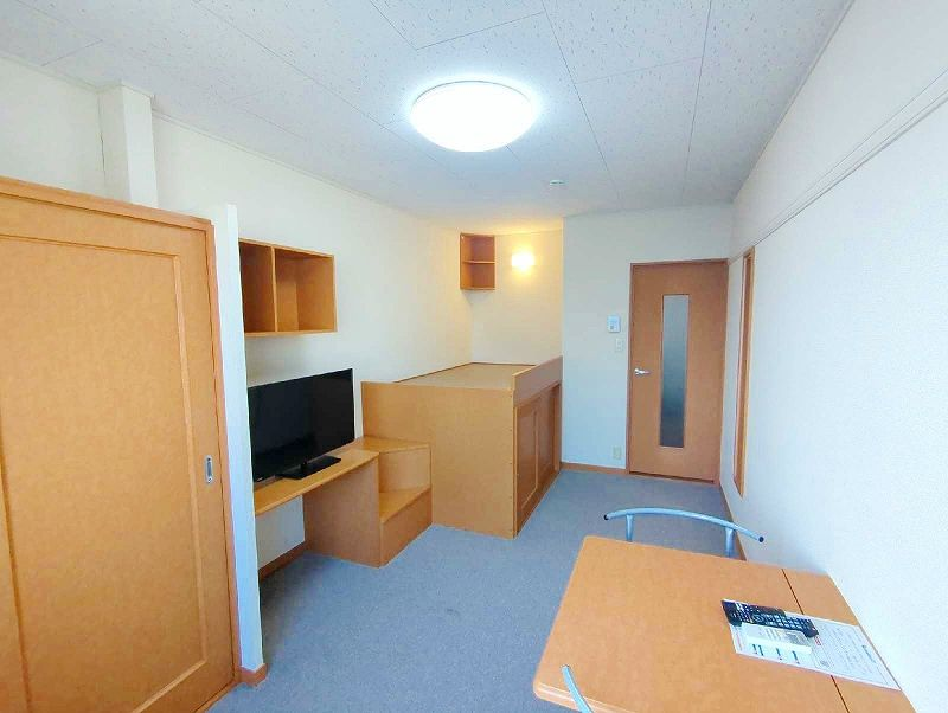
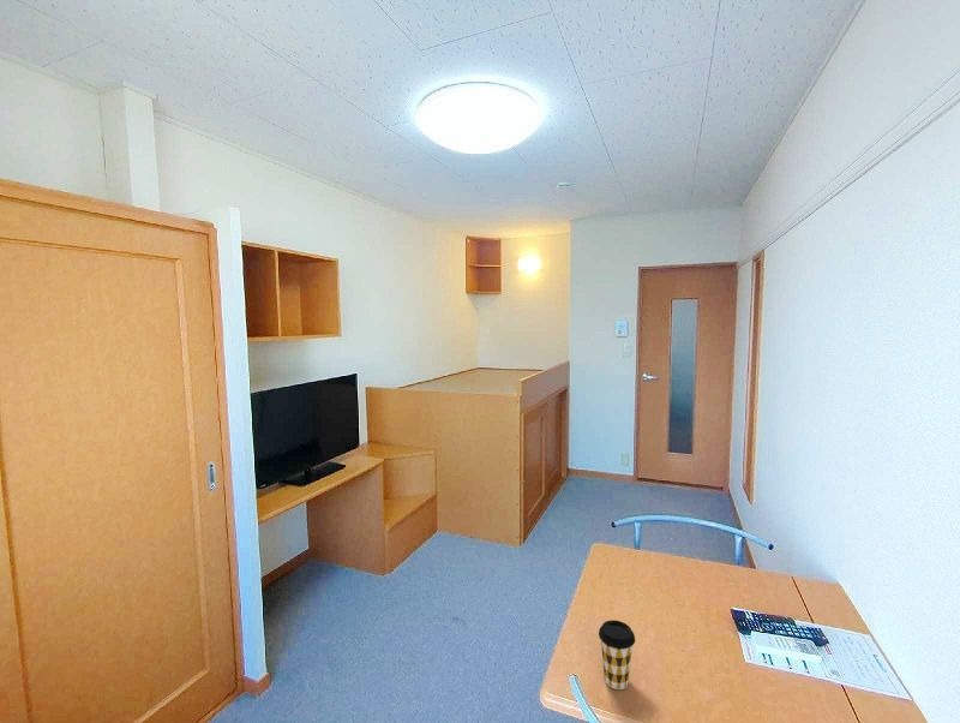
+ coffee cup (616, 655)
